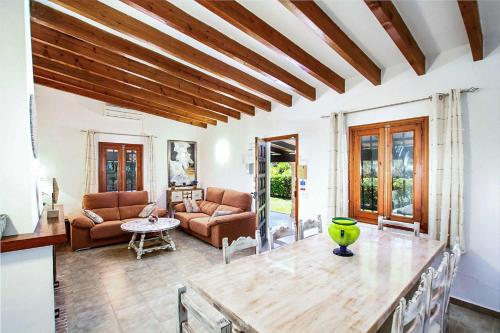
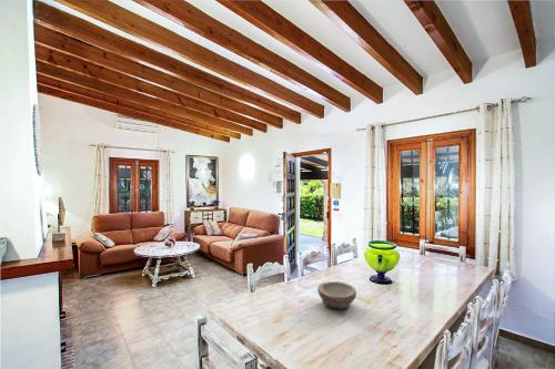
+ bowl (336, 296)
